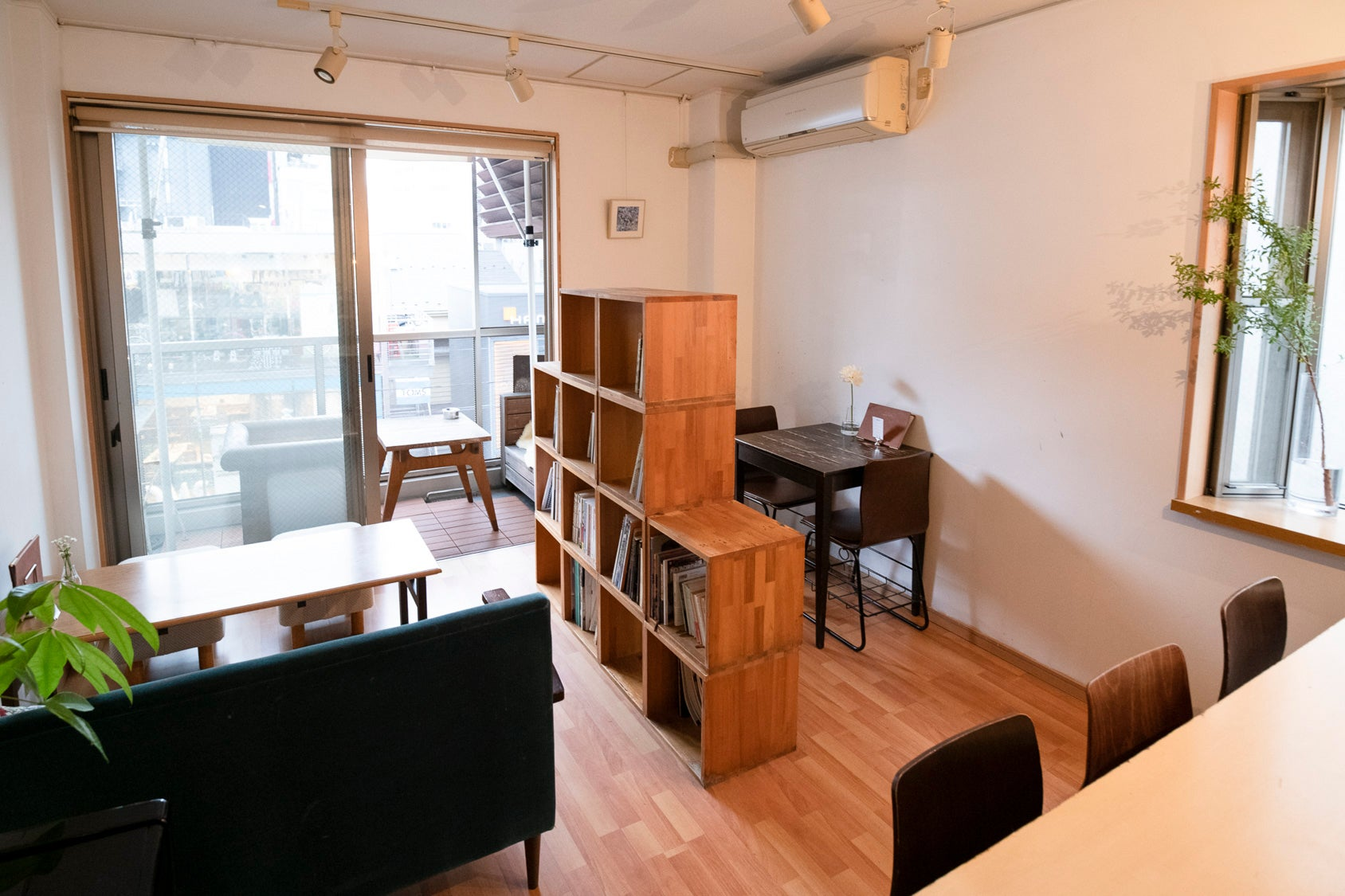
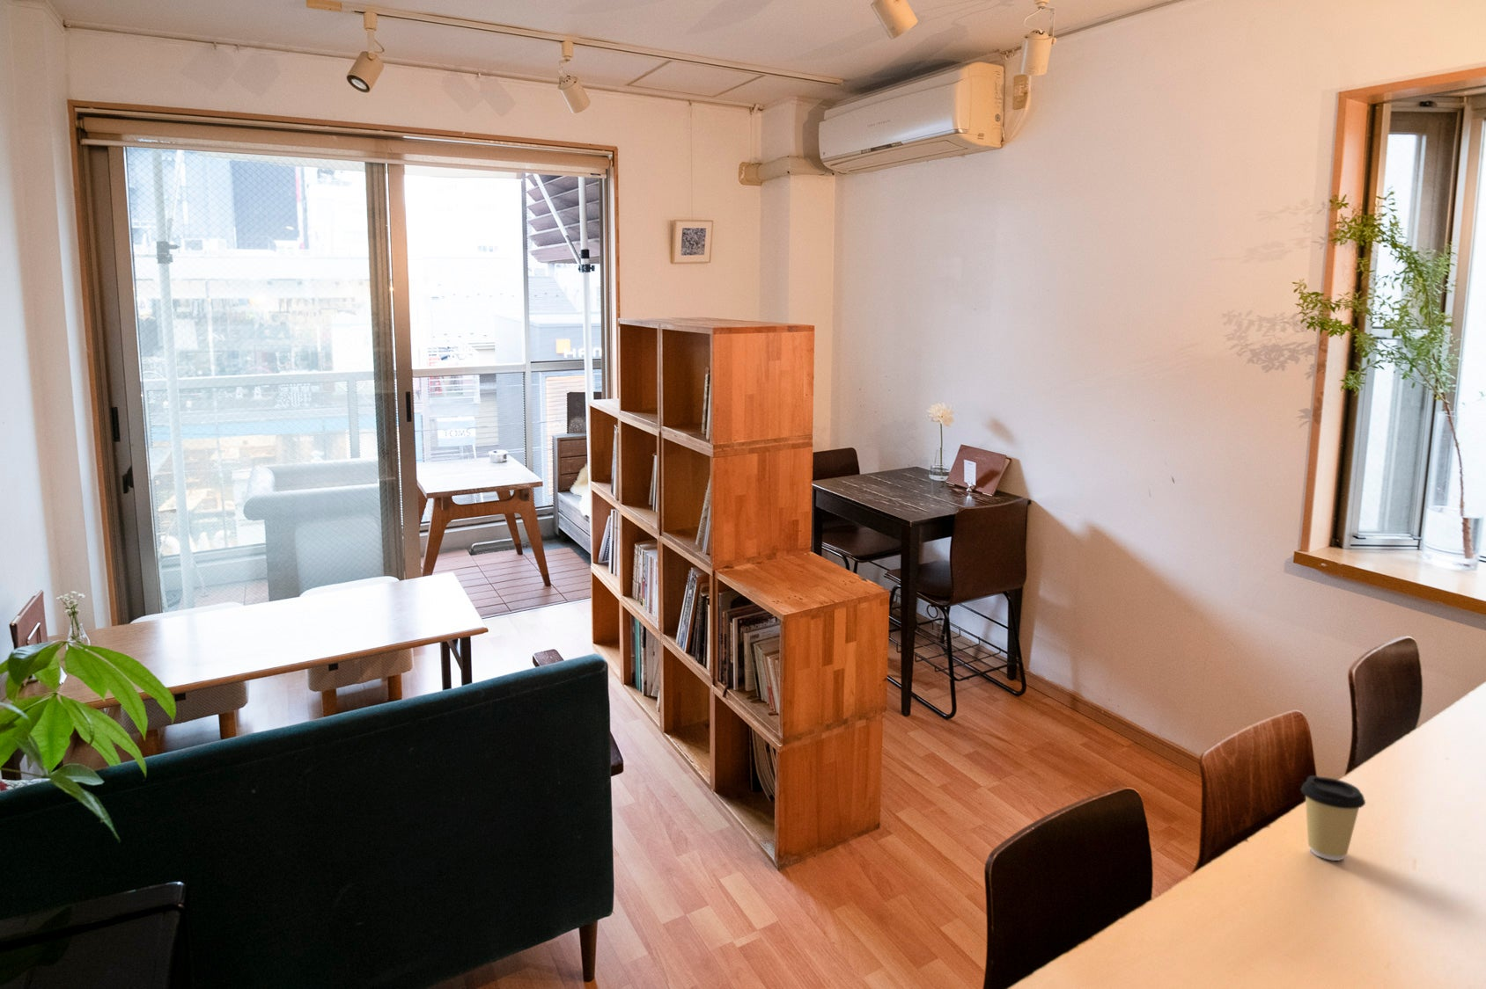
+ coffee cup (1330, 818)
